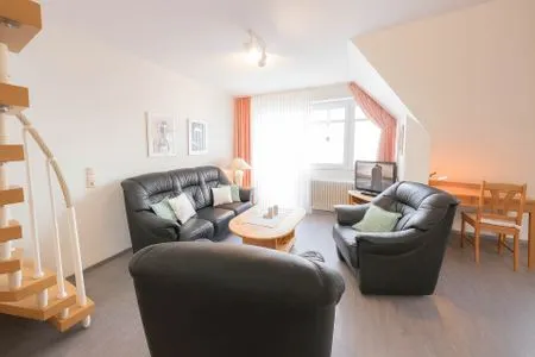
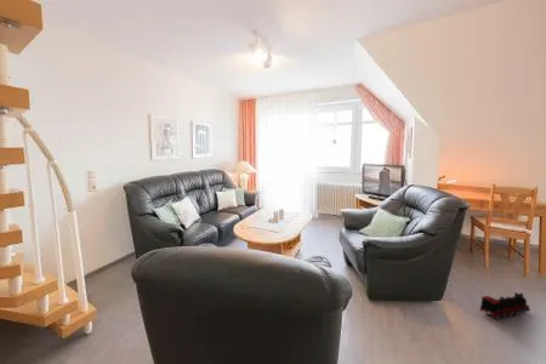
+ toy train (506, 303)
